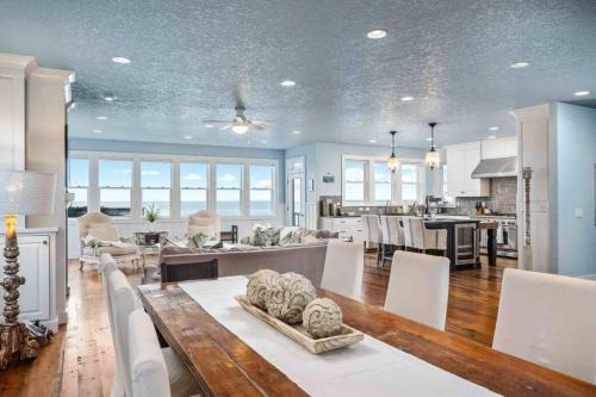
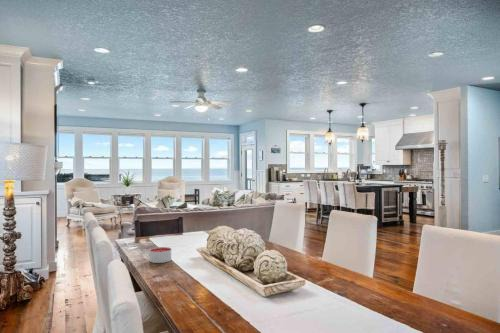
+ candle (160, 254)
